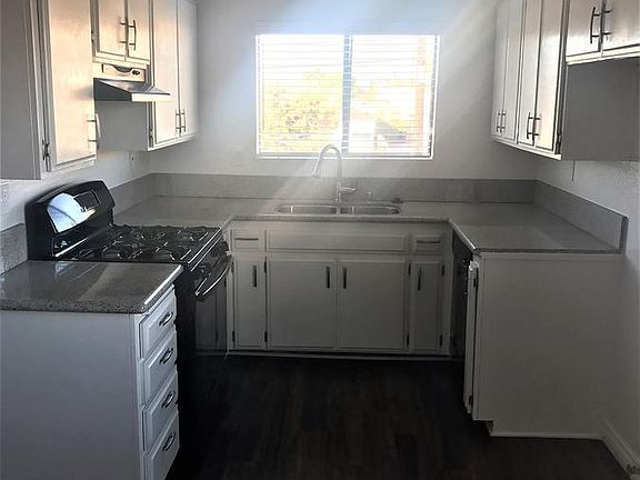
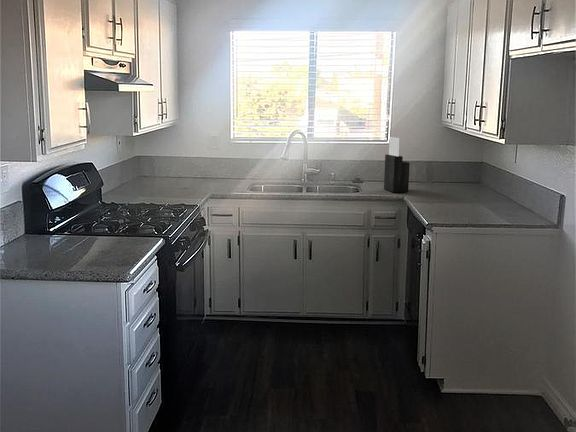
+ knife block (398, 164)
